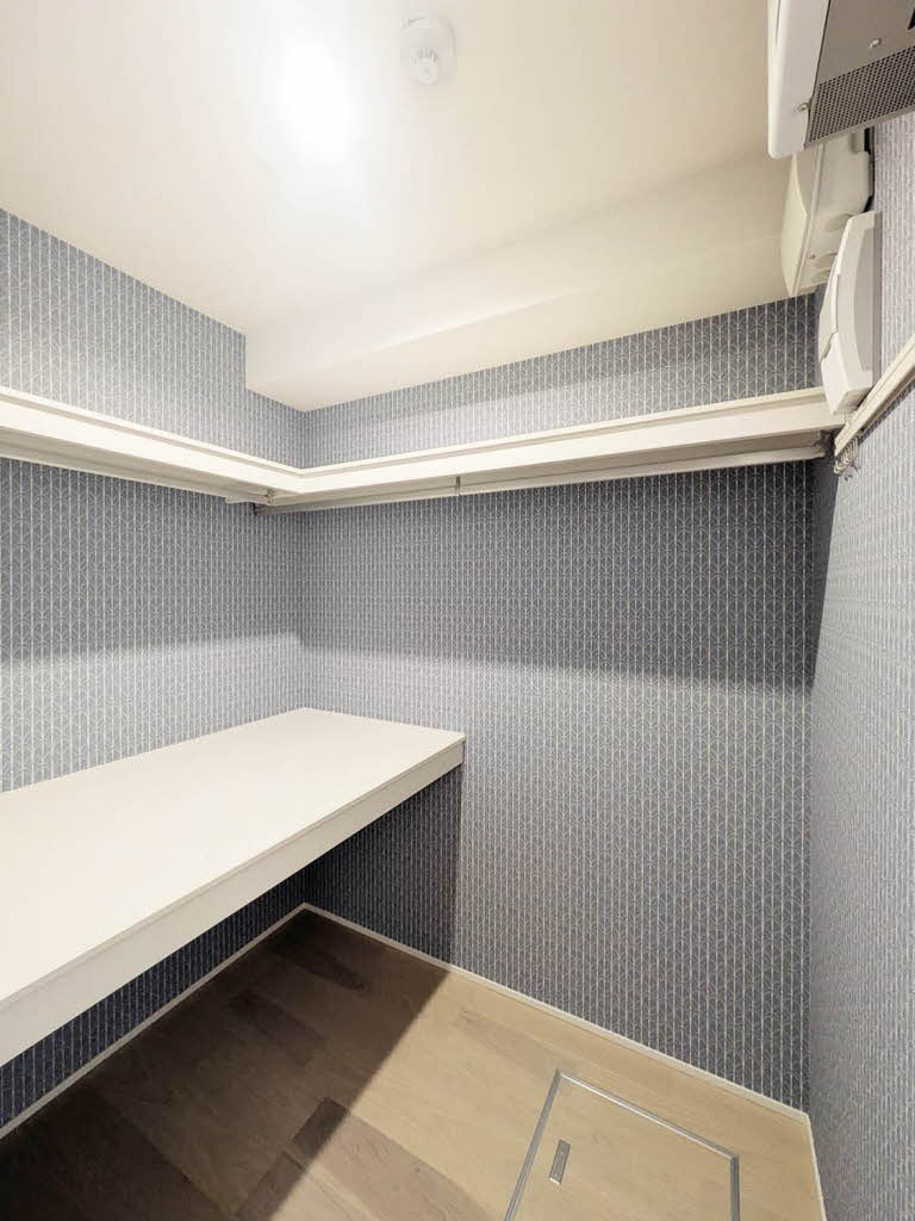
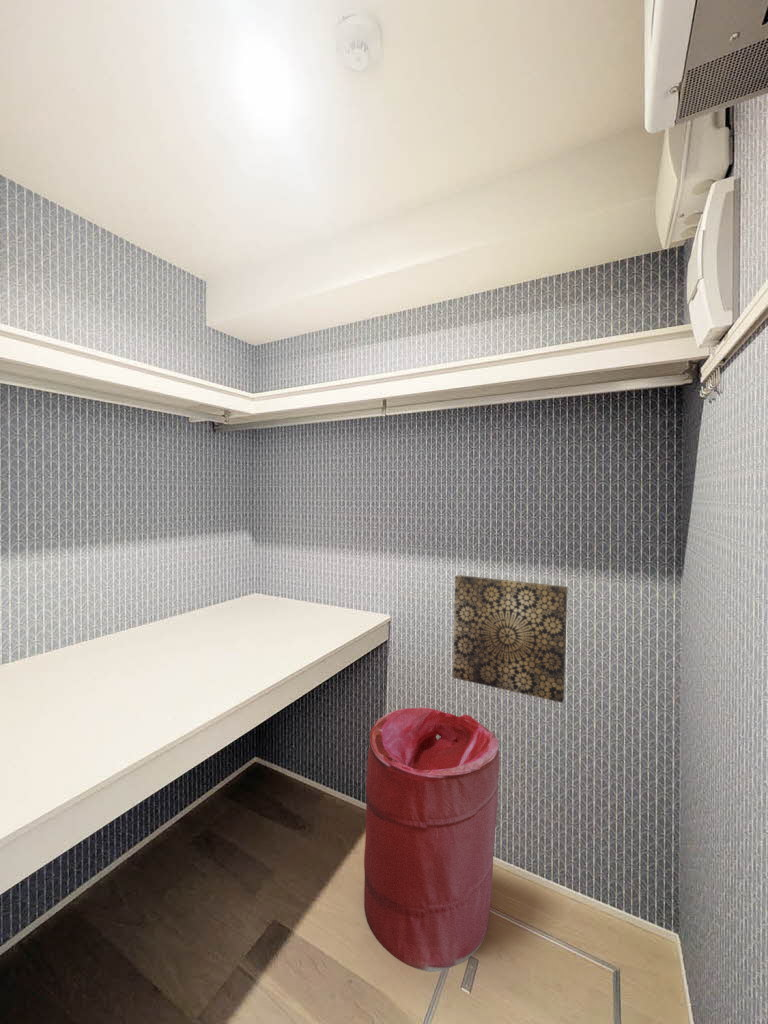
+ wall art (507, 634)
+ laundry hamper (430, 814)
